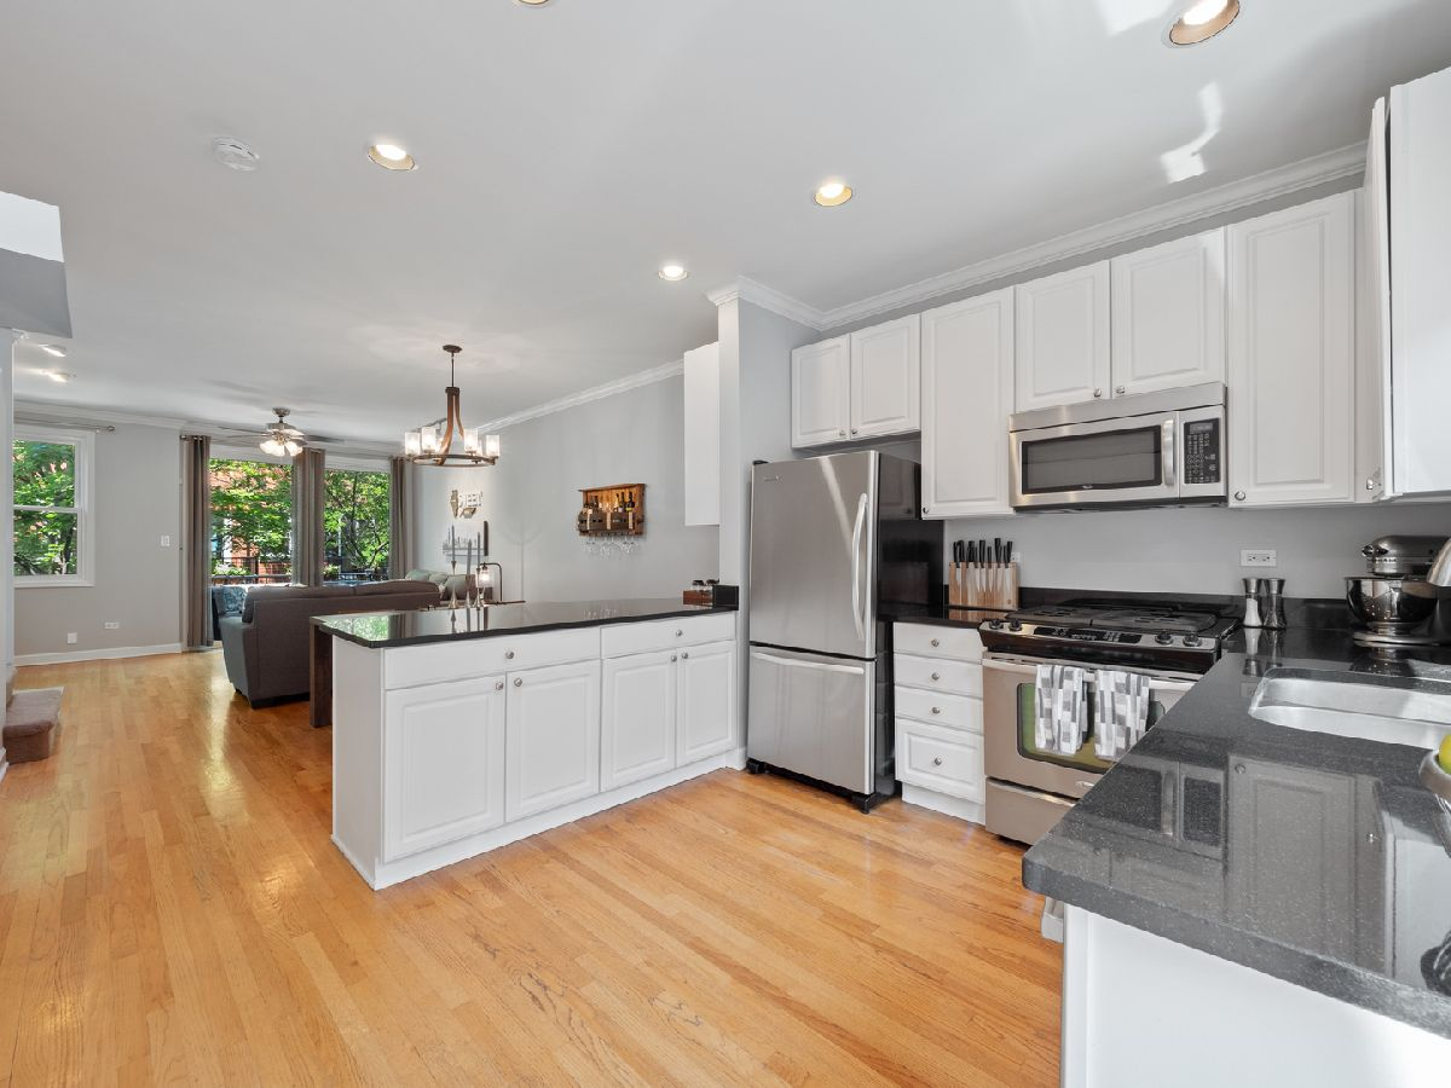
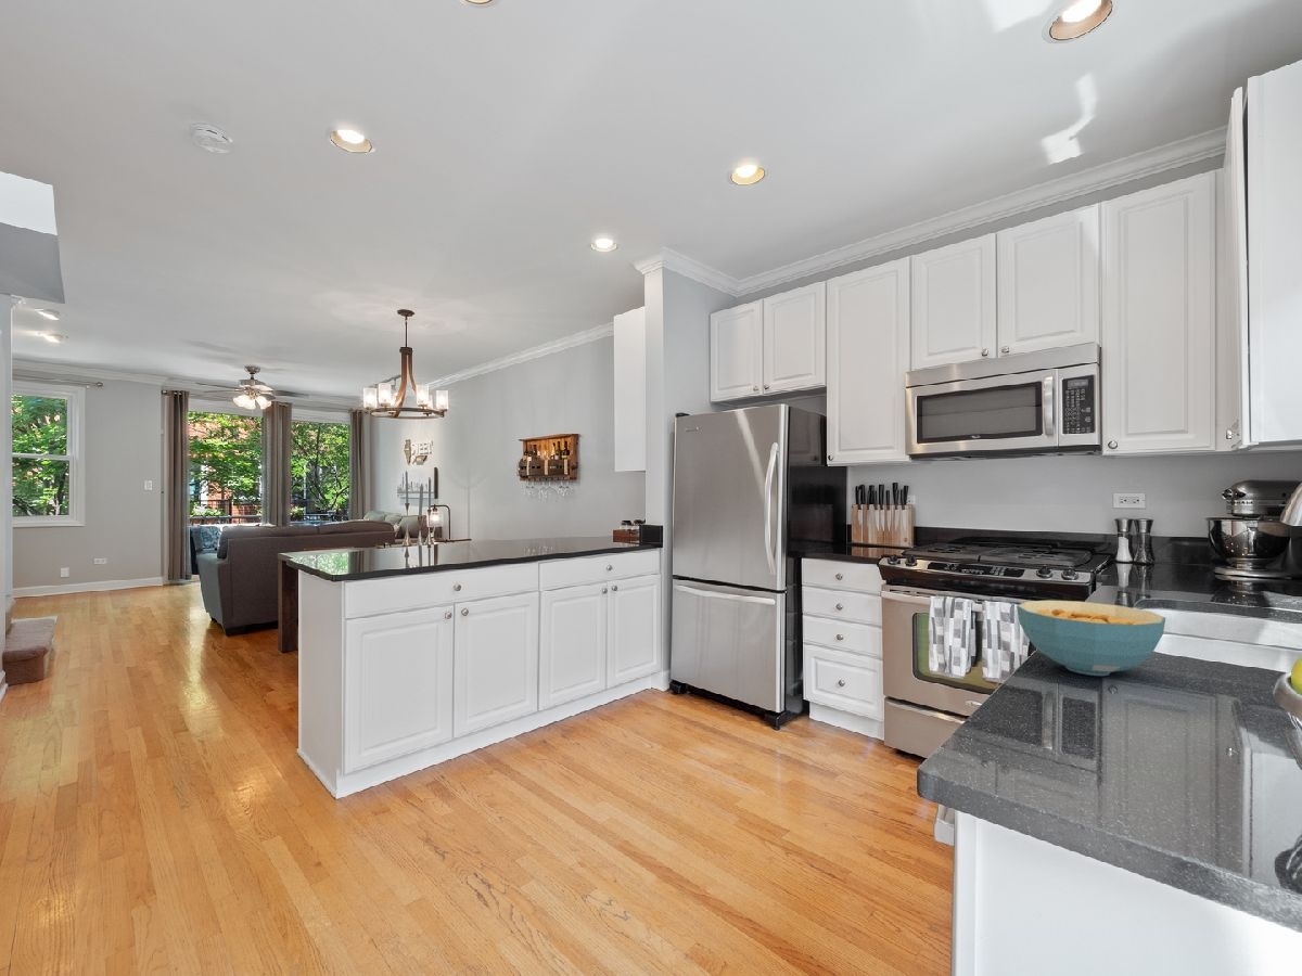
+ cereal bowl (1087, 640)
